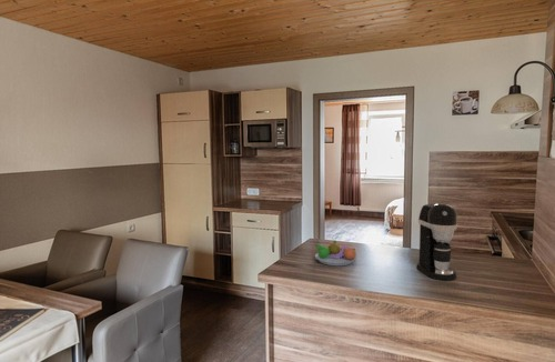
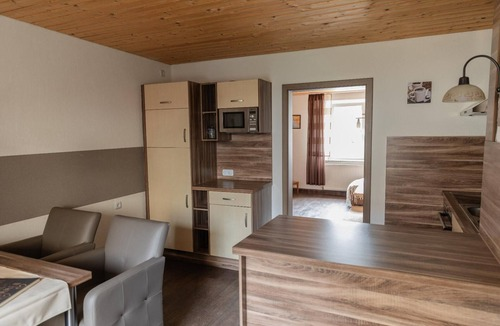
- coffee maker (436, 237)
- fruit bowl (334, 251)
